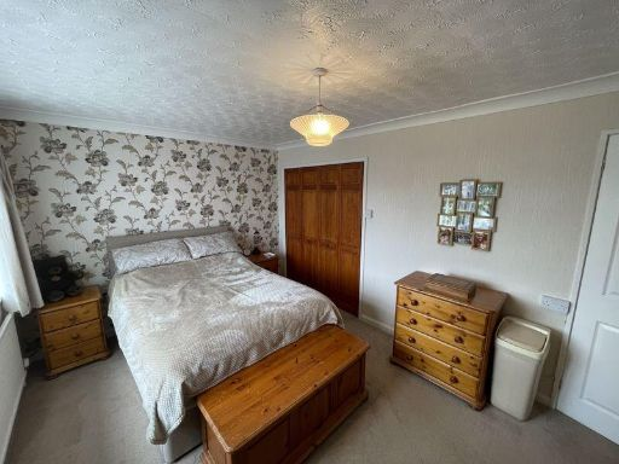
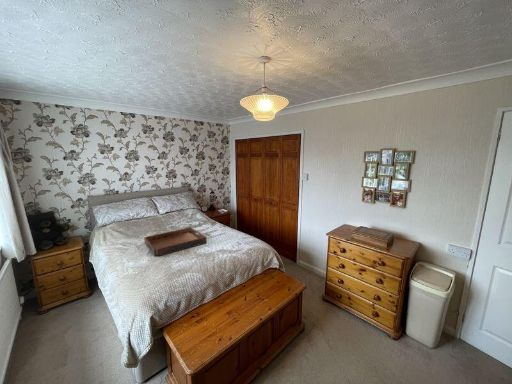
+ serving tray (175, 240)
